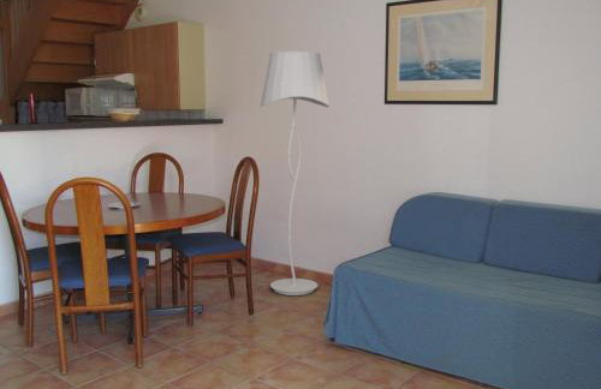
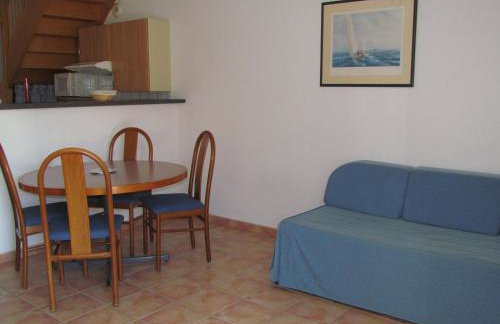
- floor lamp (294, 175)
